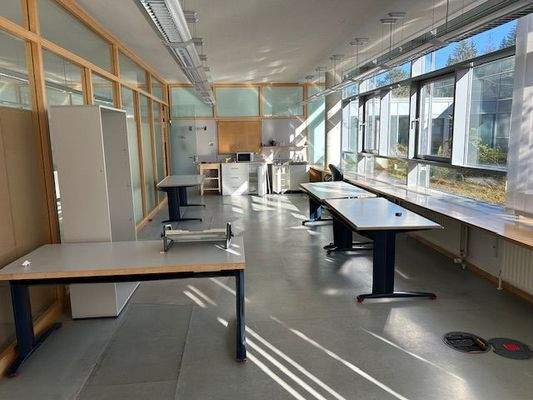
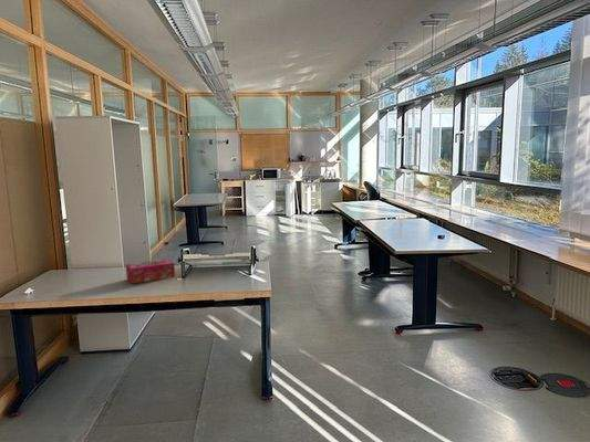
+ tissue box (151, 270)
